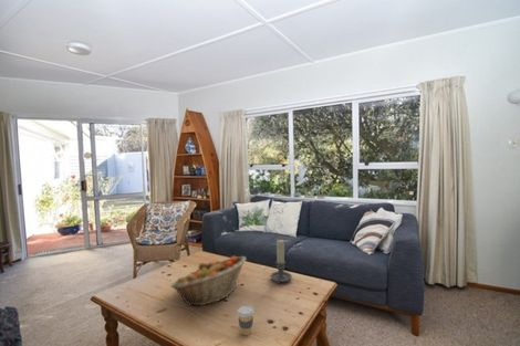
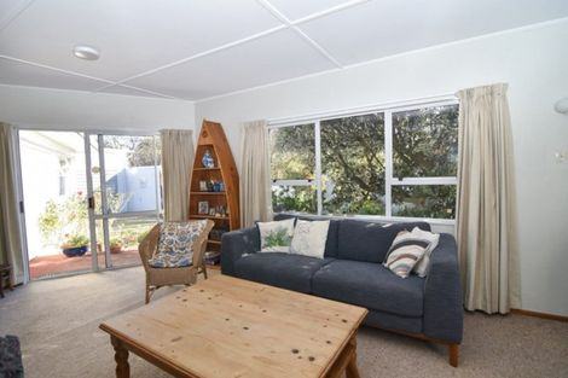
- candle holder (280, 260)
- fruit basket (211, 276)
- coffee cup (246, 321)
